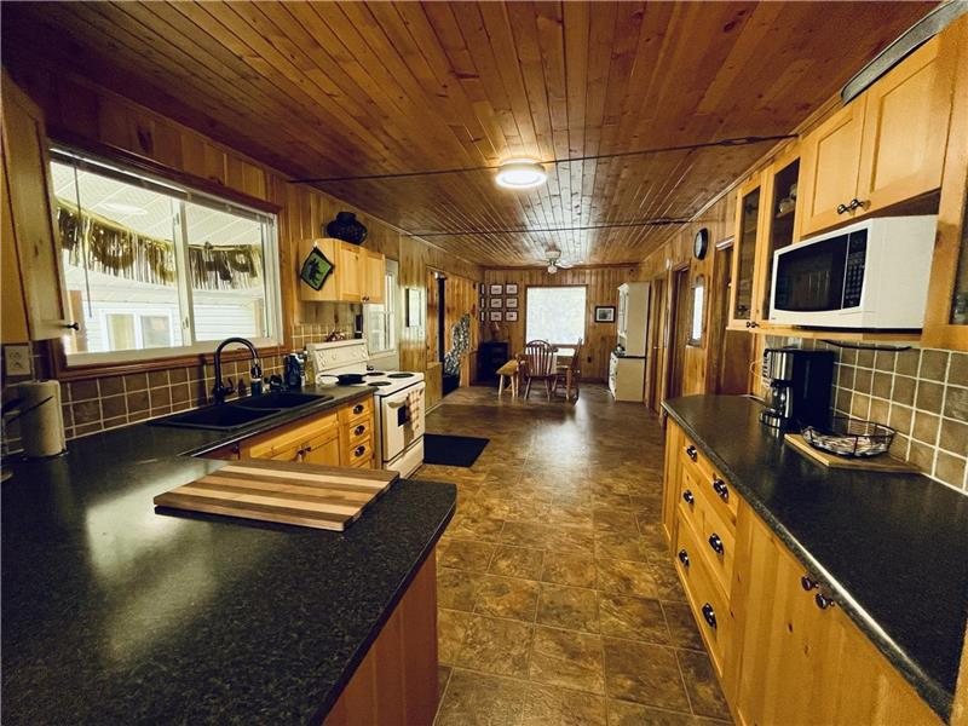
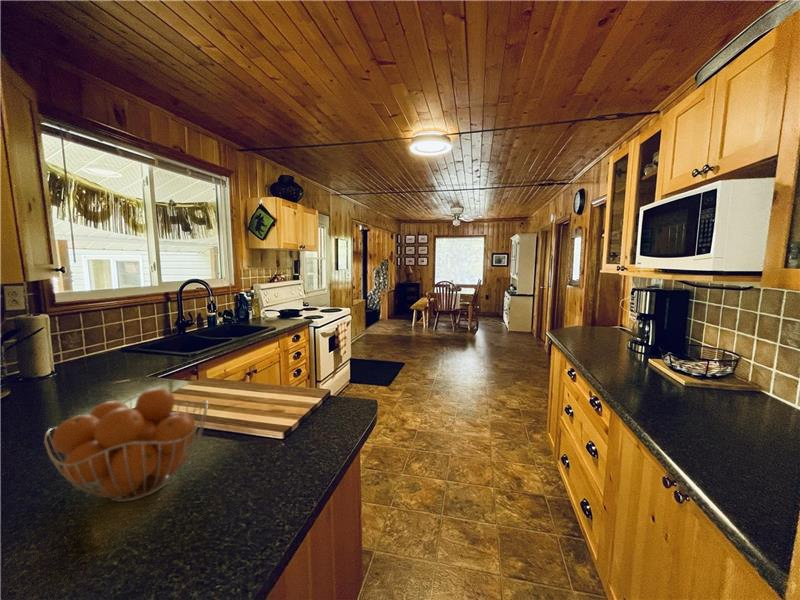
+ fruit basket (137, 441)
